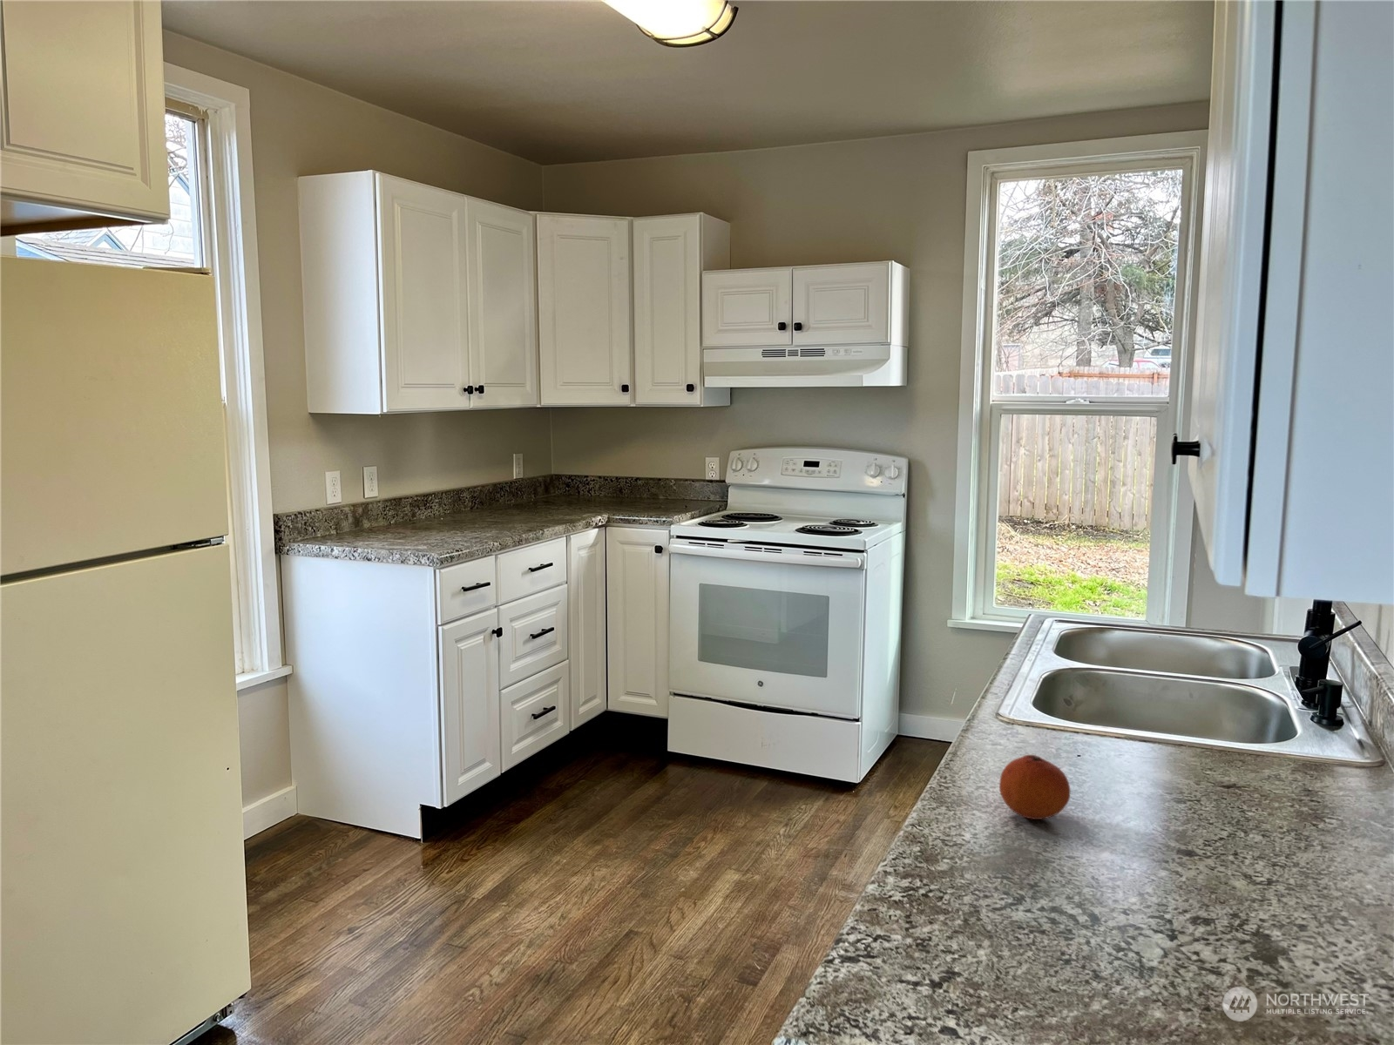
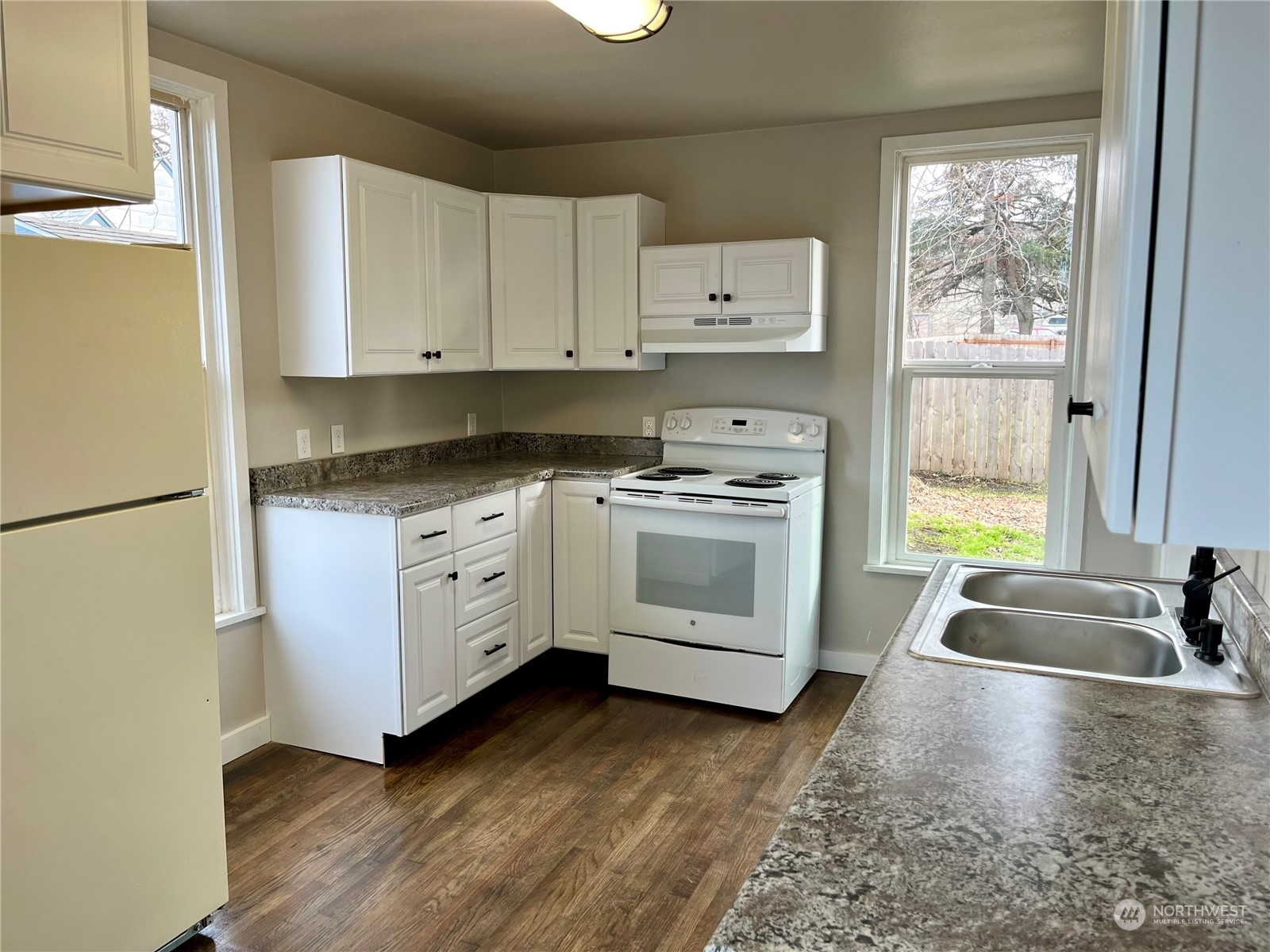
- fruit (1035, 785)
